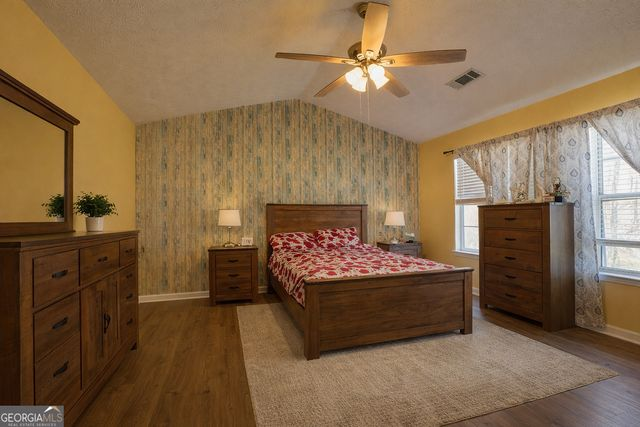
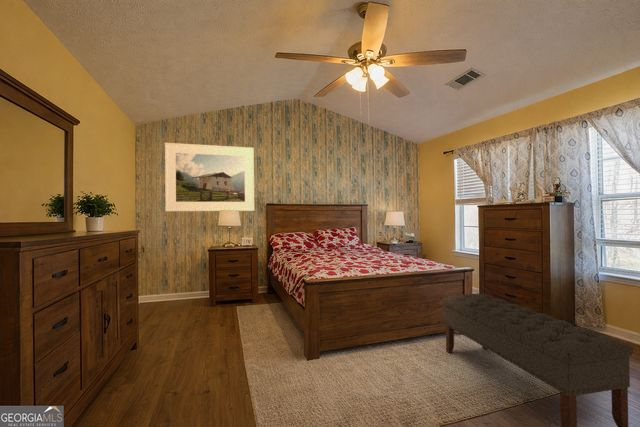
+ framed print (211, 178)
+ bench (515, 347)
